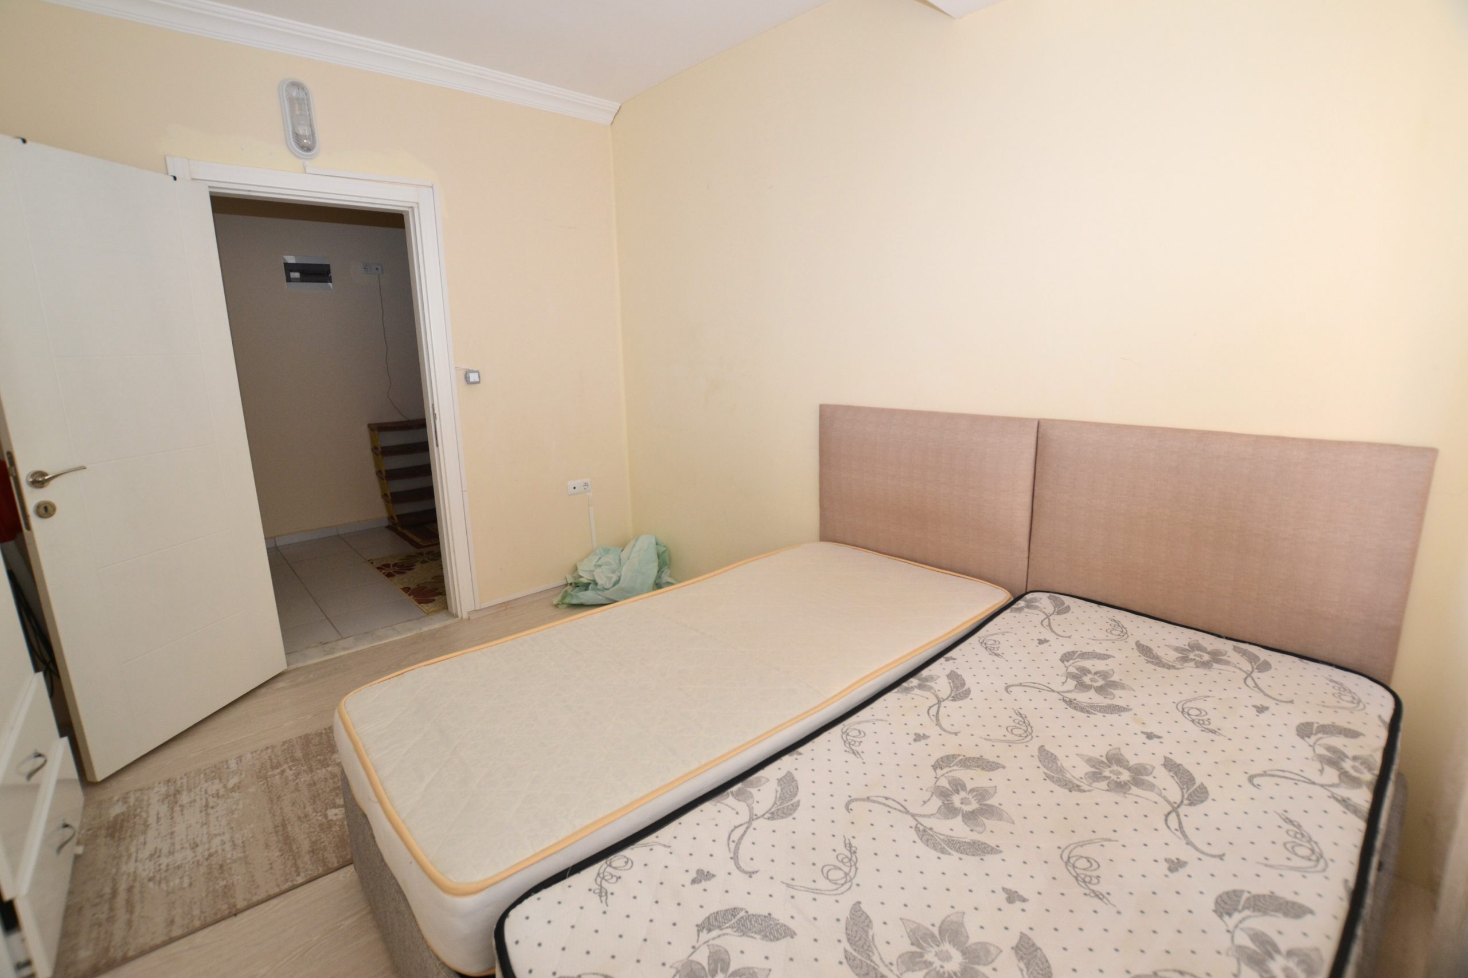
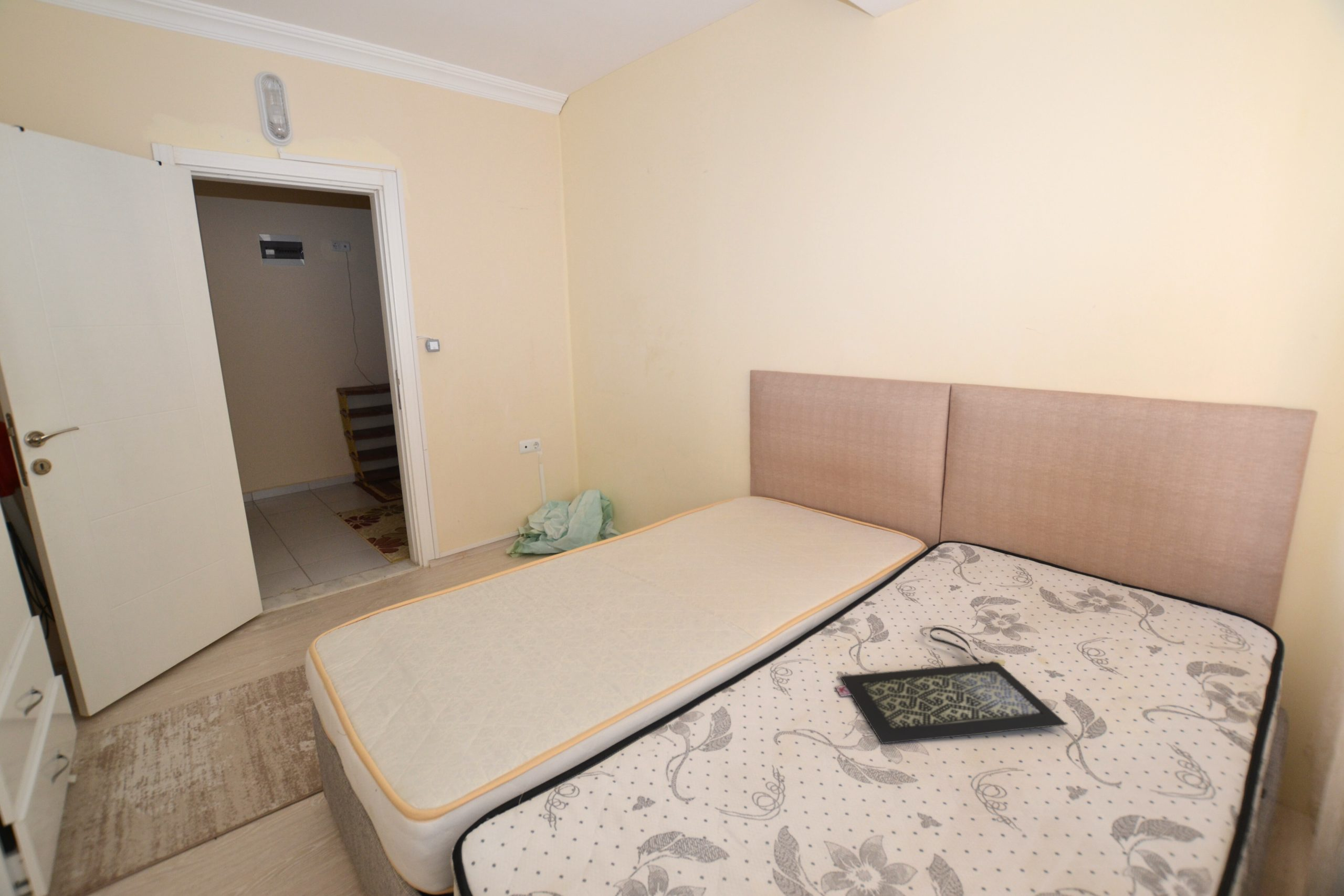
+ clutch bag (951, 694)
